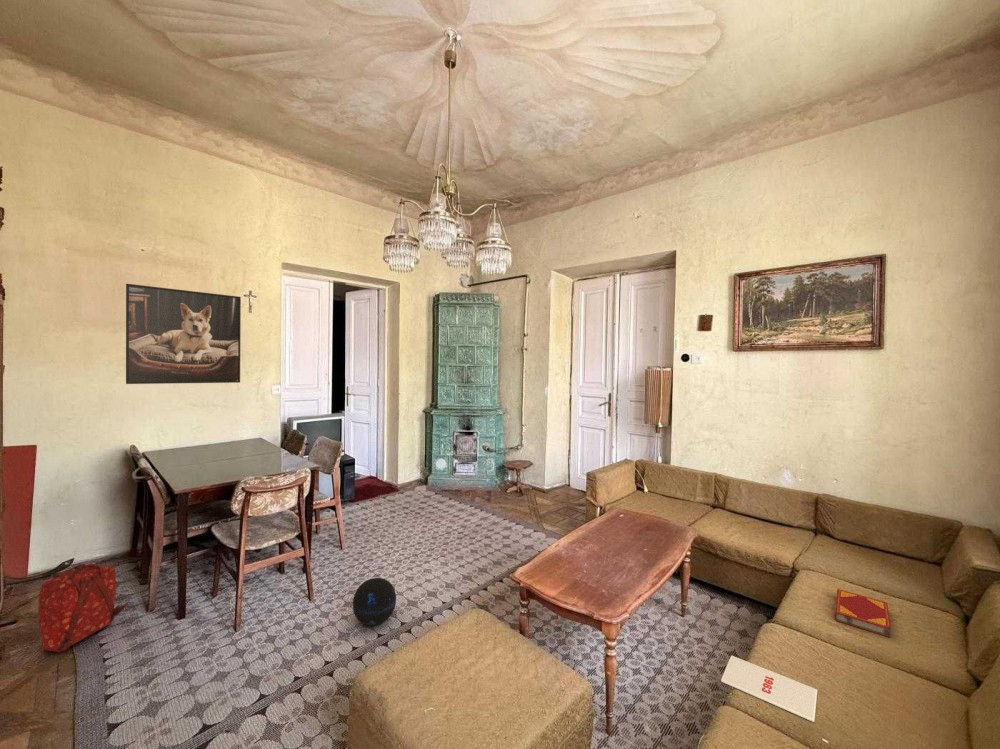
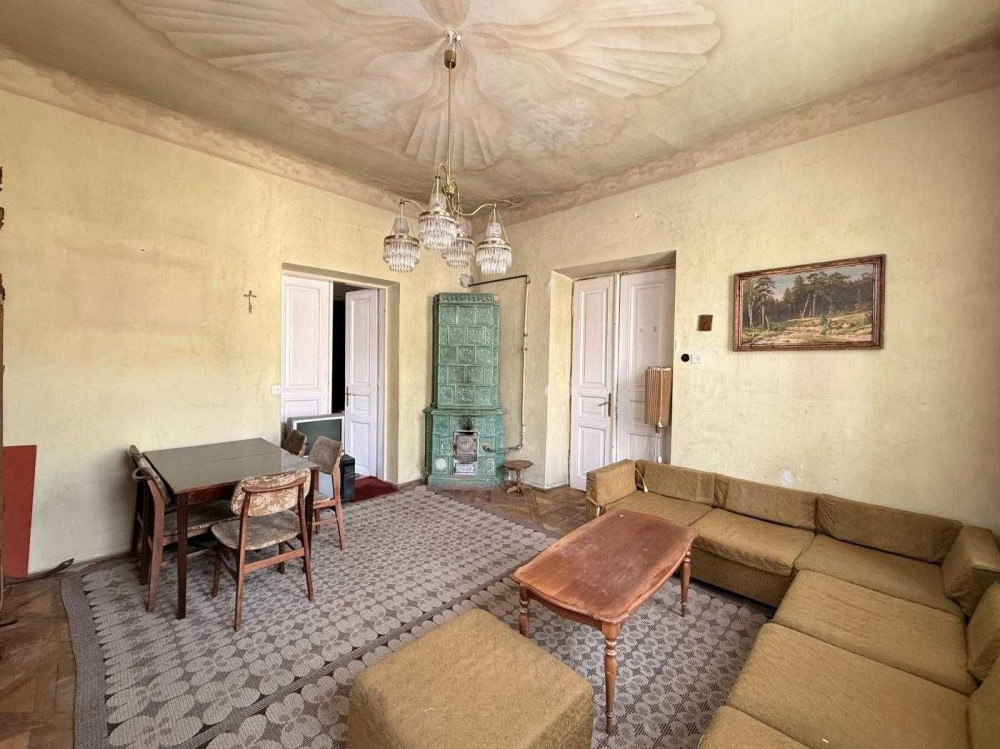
- backpack (84, 600)
- ball (374, 601)
- magazine (768, 685)
- hardback book (861, 611)
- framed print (187, 337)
